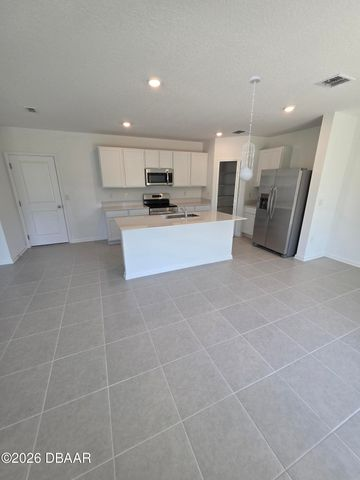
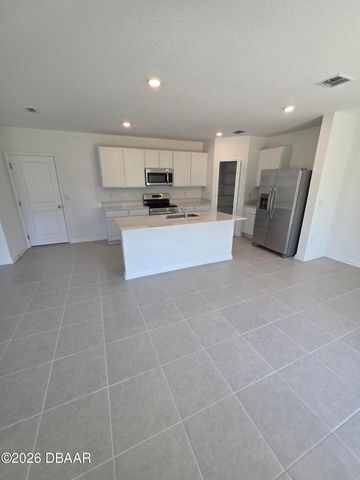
- pendant light (250, 130)
